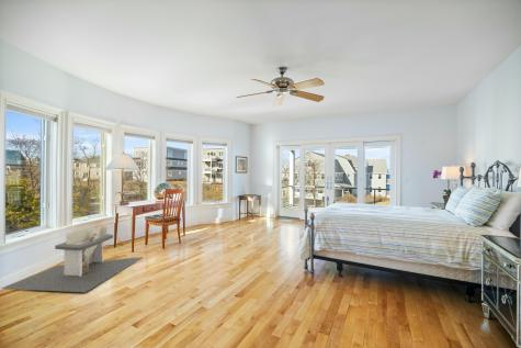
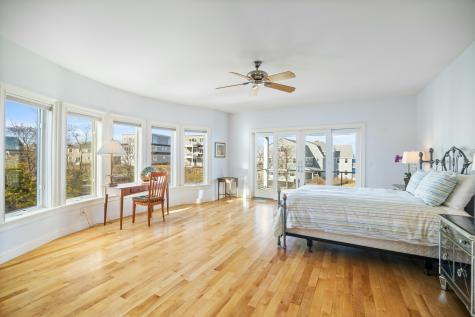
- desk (87, 249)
